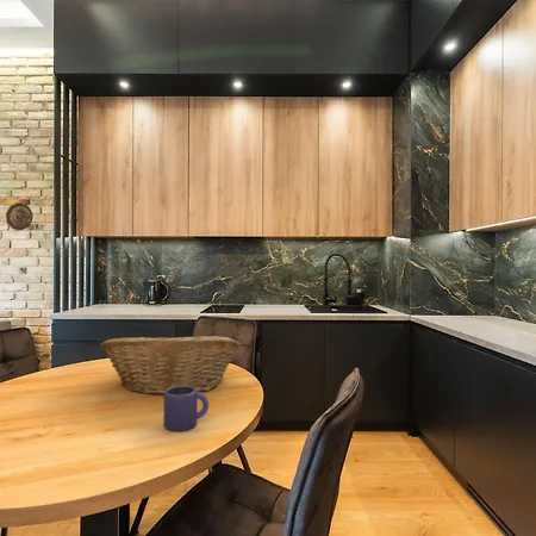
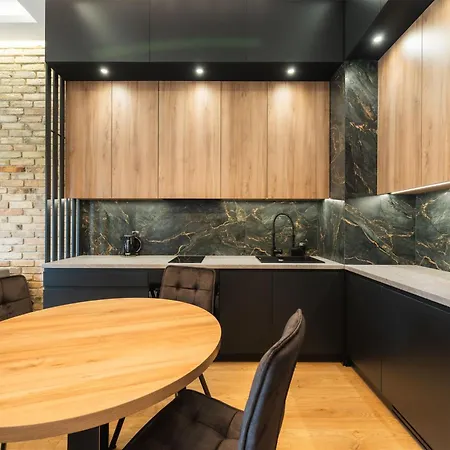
- decorative plate (19, 216)
- mug (186, 407)
- fruit basket (172, 356)
